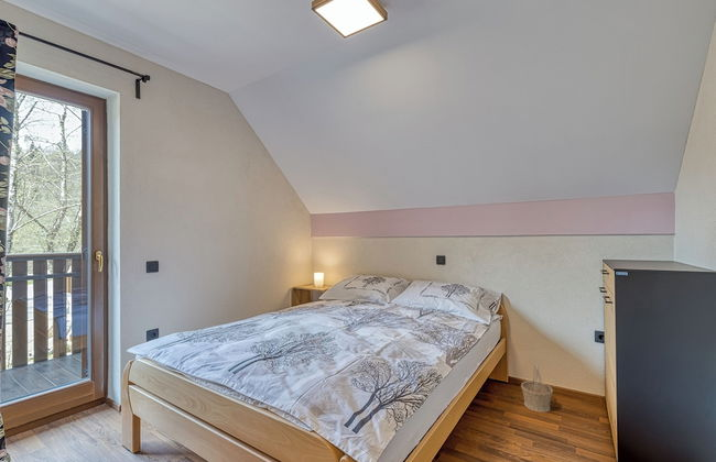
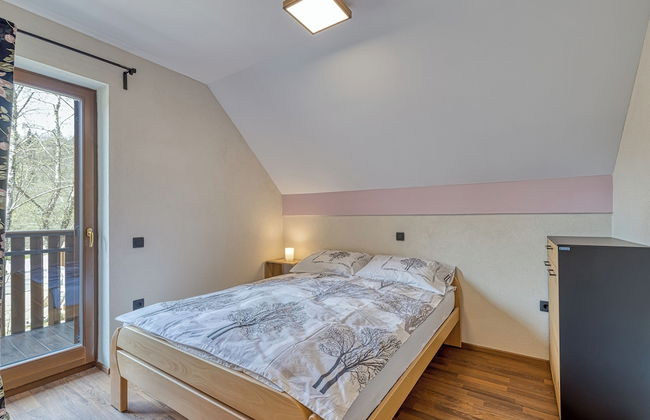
- basket (536, 385)
